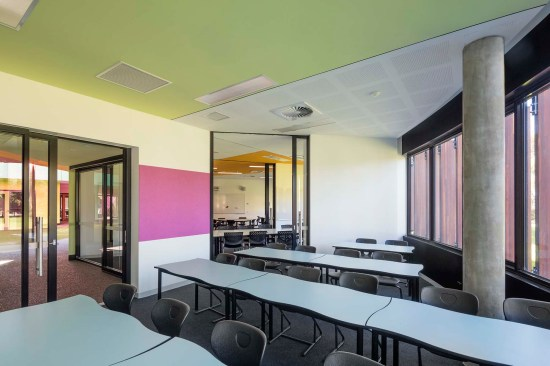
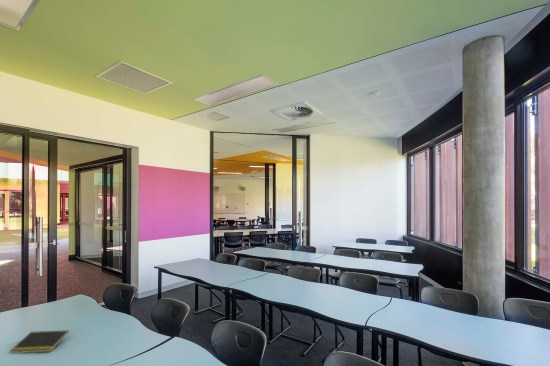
+ notepad (40, 341)
